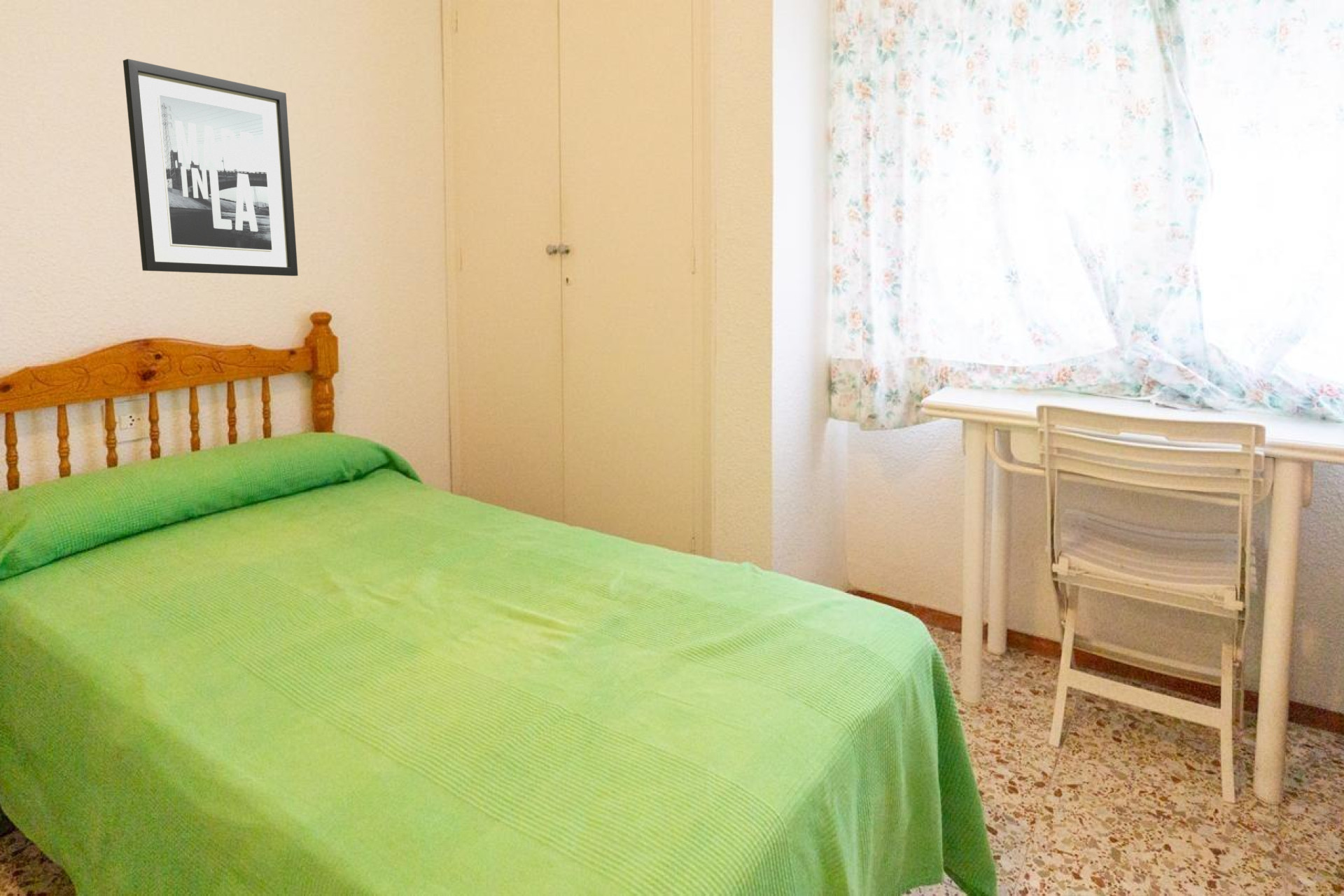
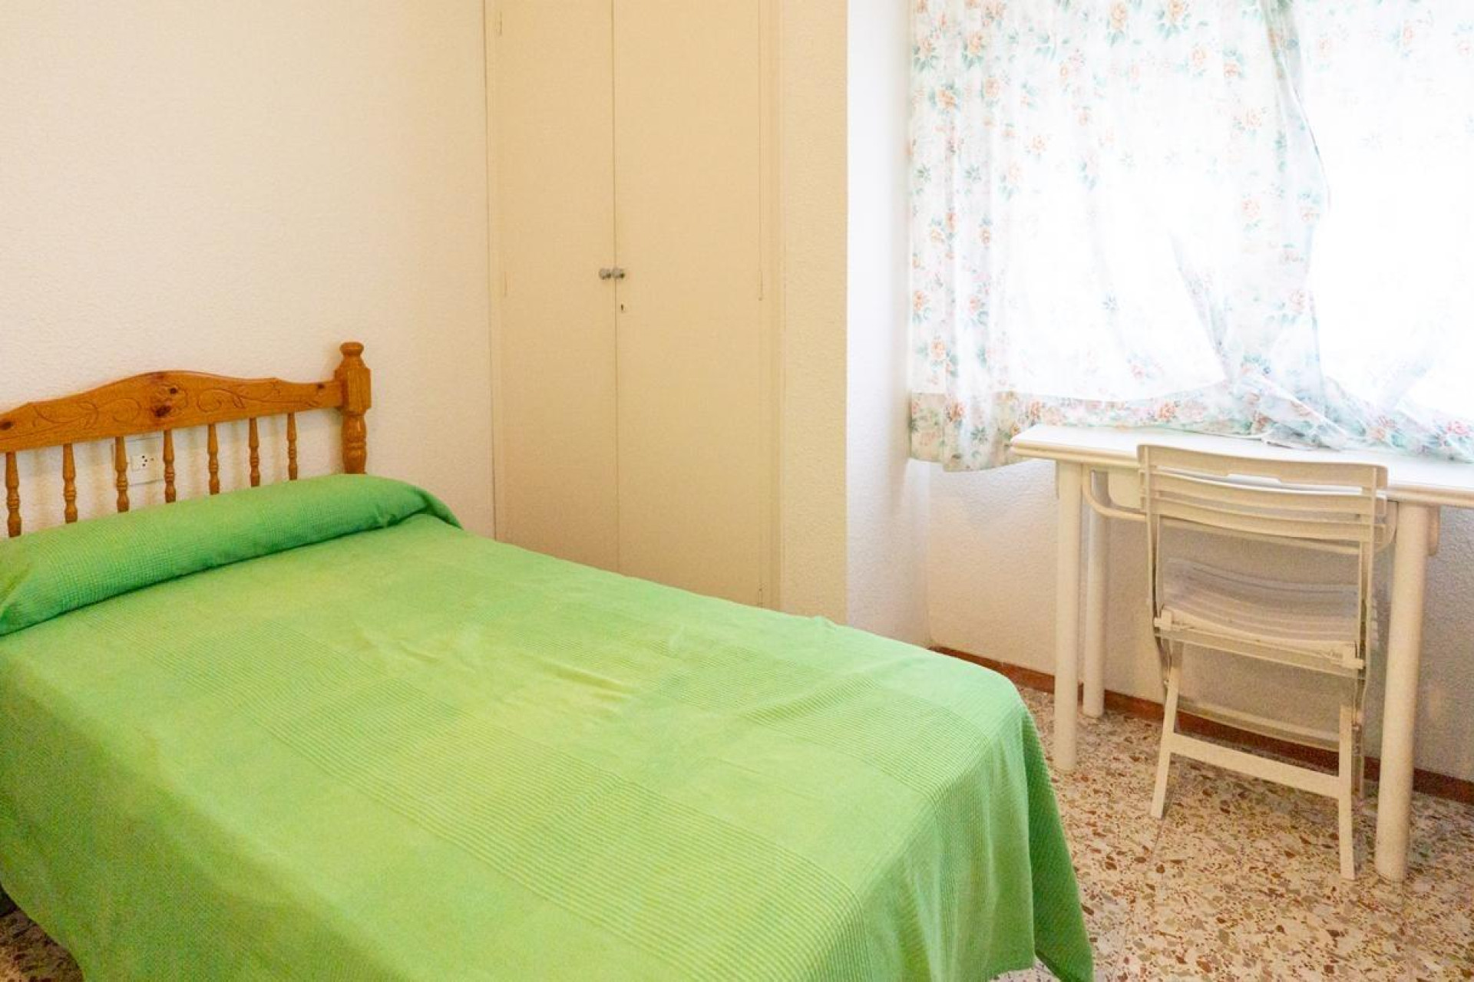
- wall art (218, 177)
